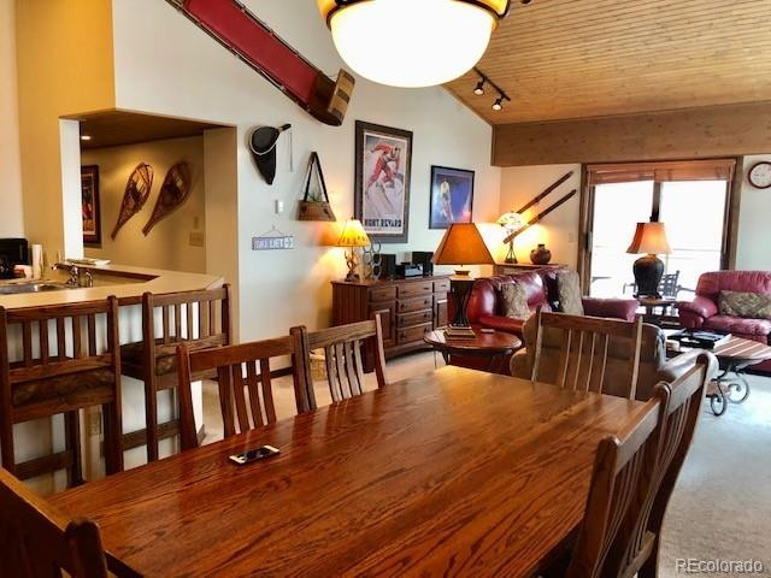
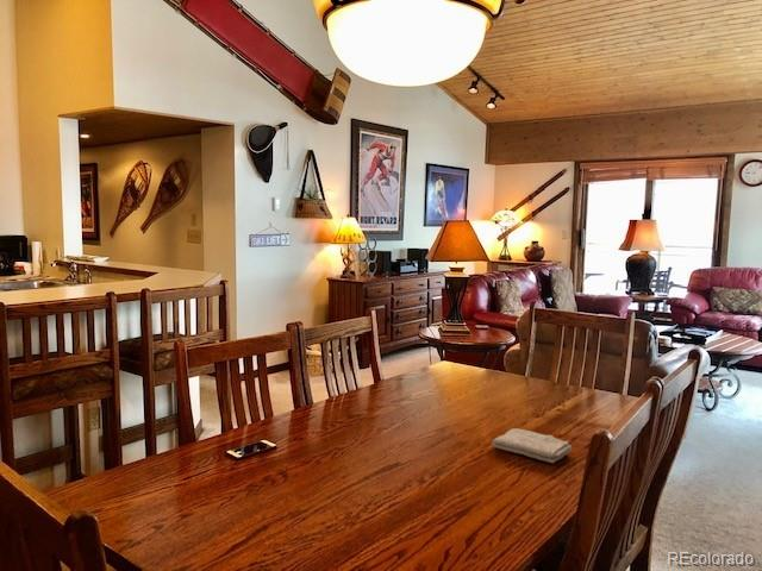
+ washcloth (531, 444)
